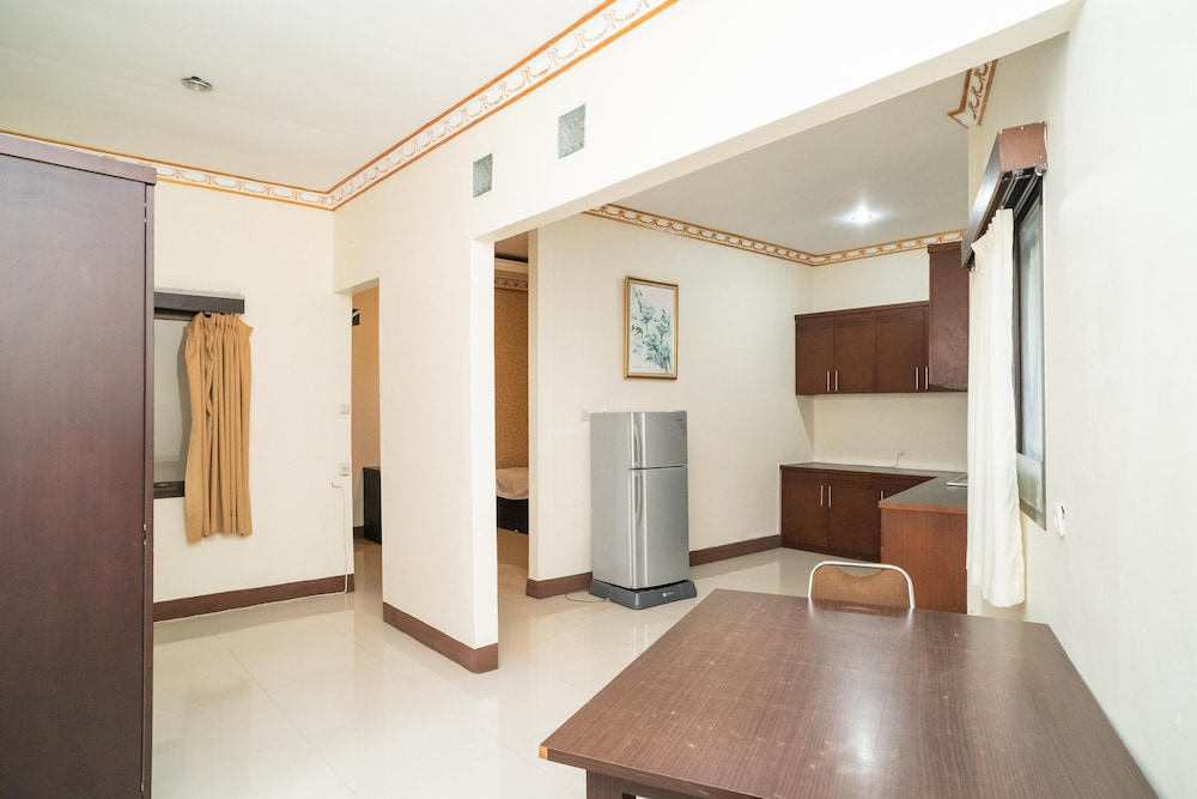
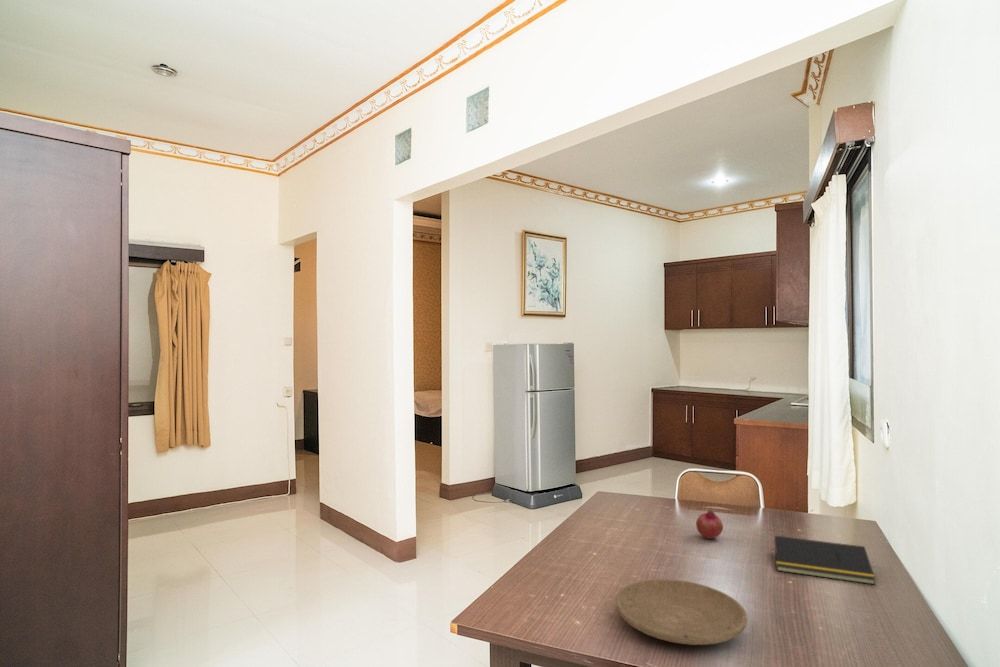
+ fruit (709, 523)
+ notepad (821, 558)
+ plate (679, 615)
